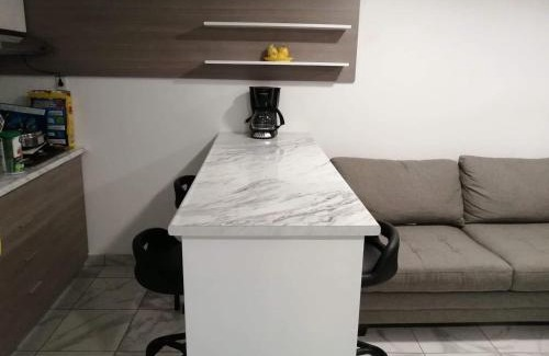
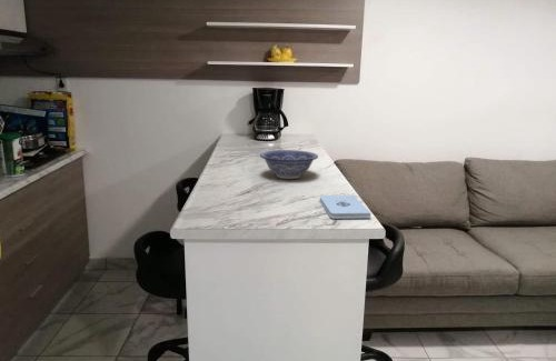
+ notepad (342, 205)
+ decorative bowl (288, 166)
